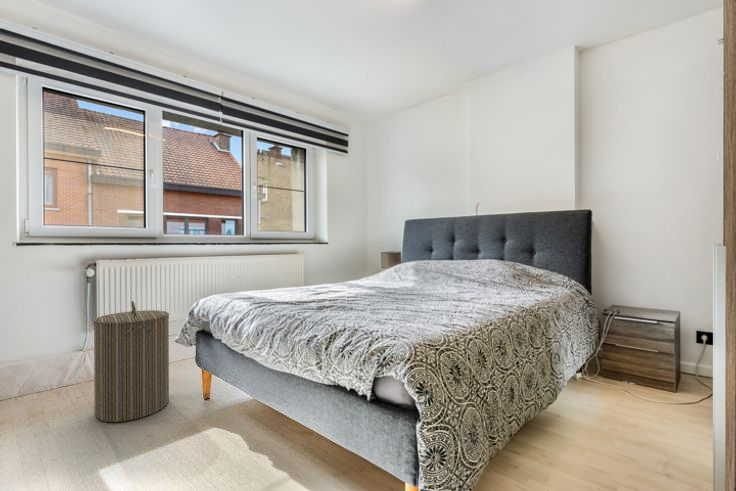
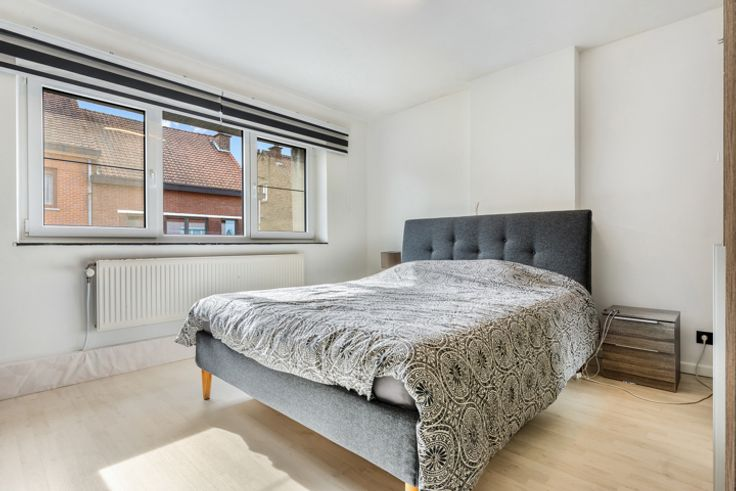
- laundry hamper (133, 354)
